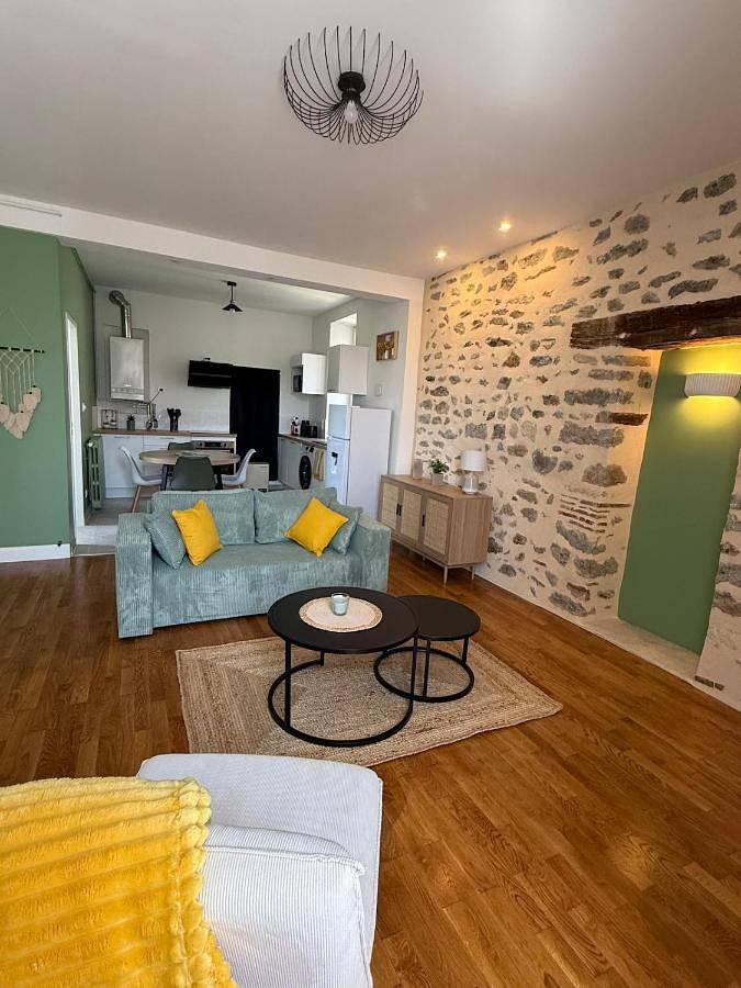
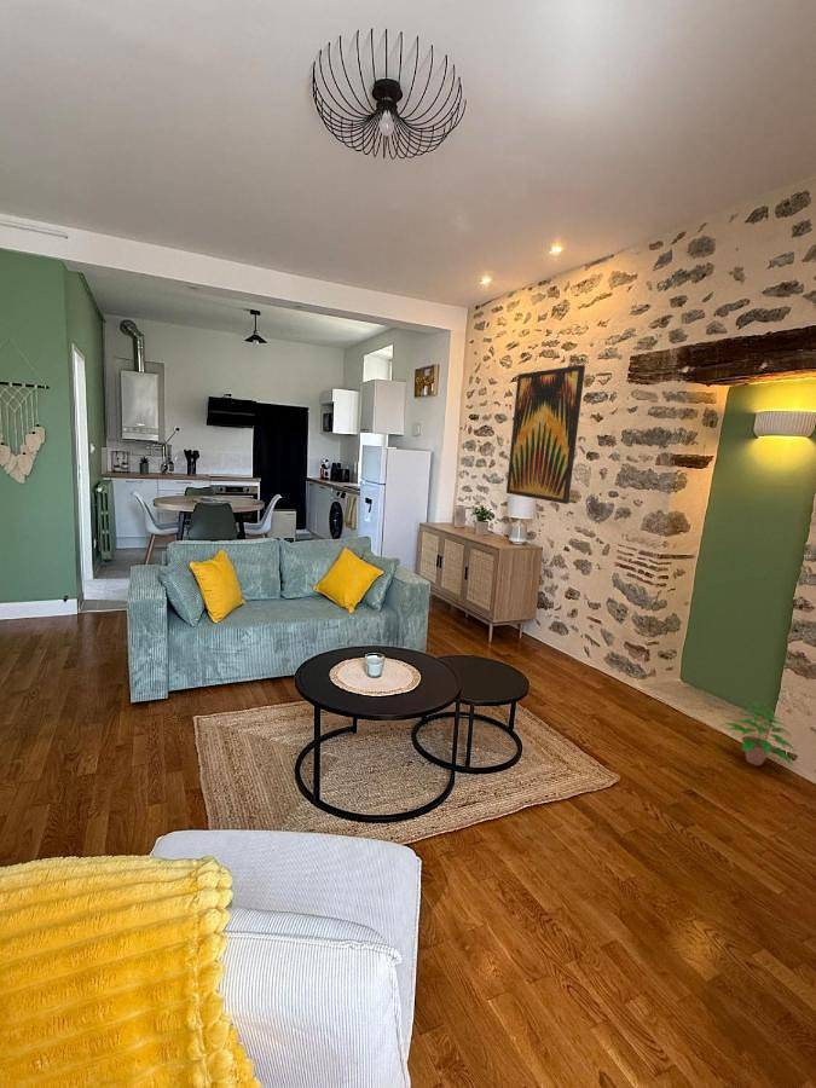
+ wall art (542, 435)
+ potted plant (760, 734)
